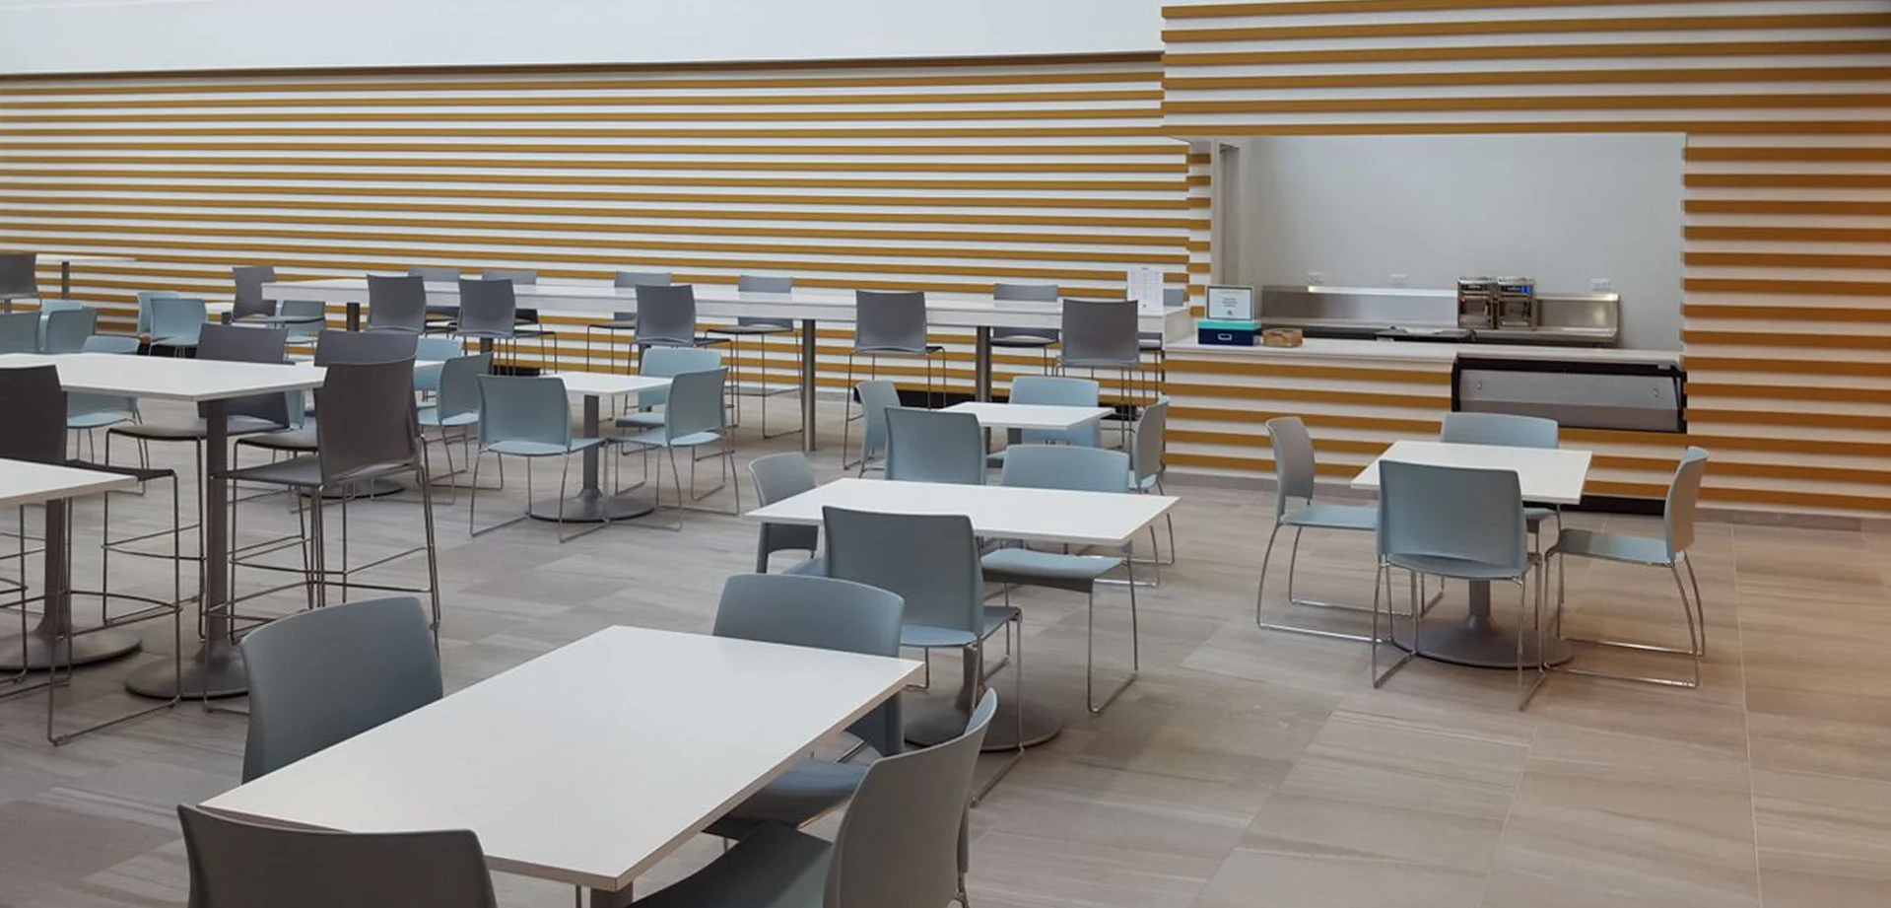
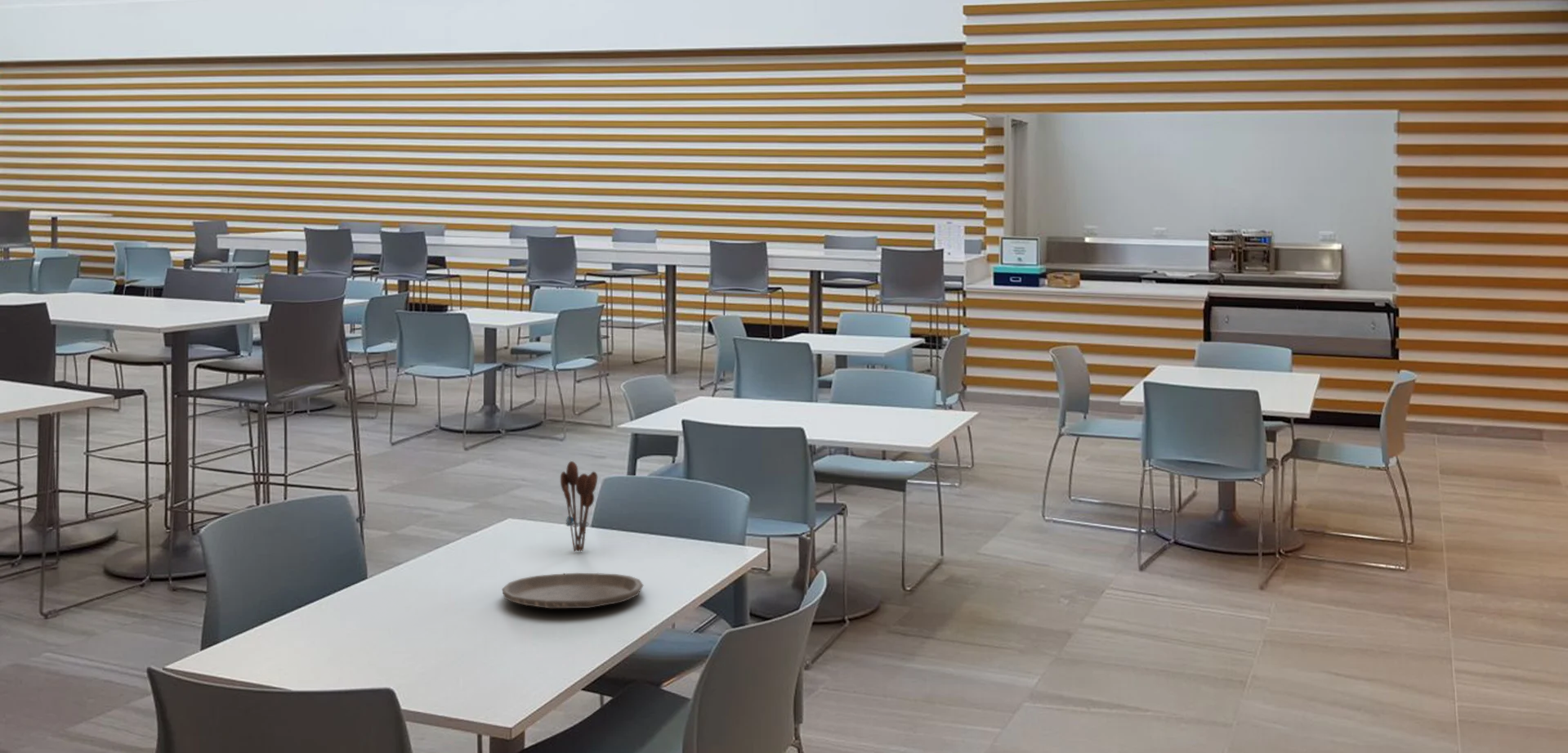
+ utensil holder (580, 507)
+ plate (573, 591)
